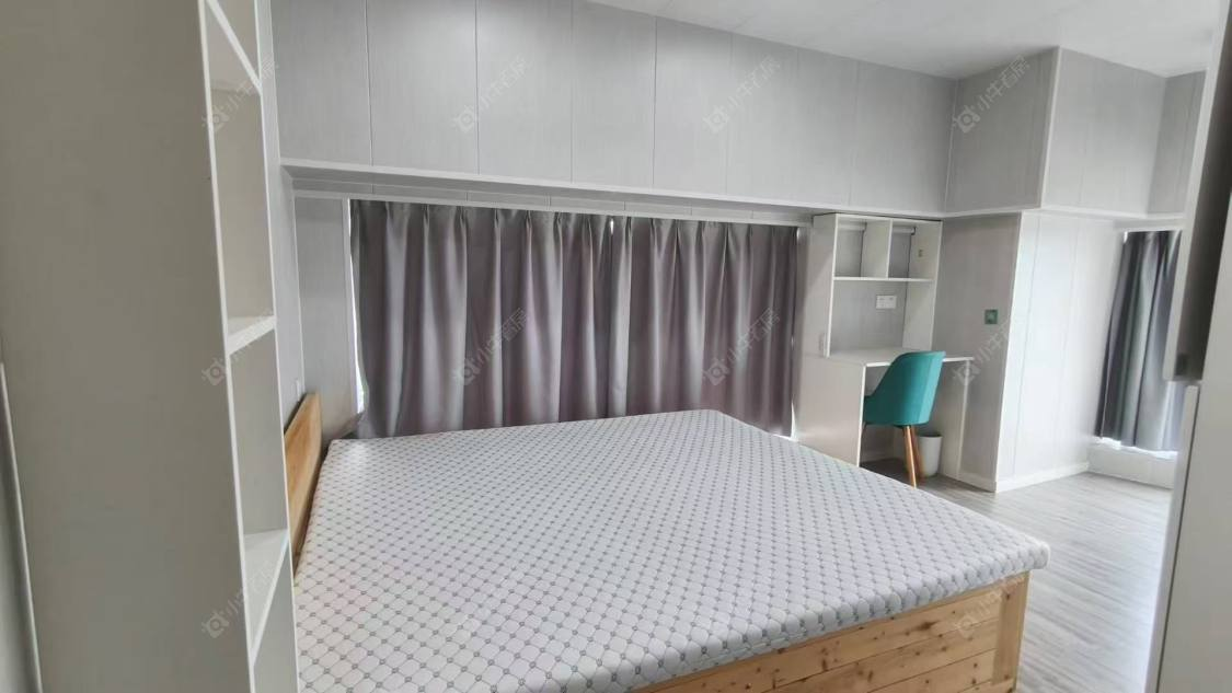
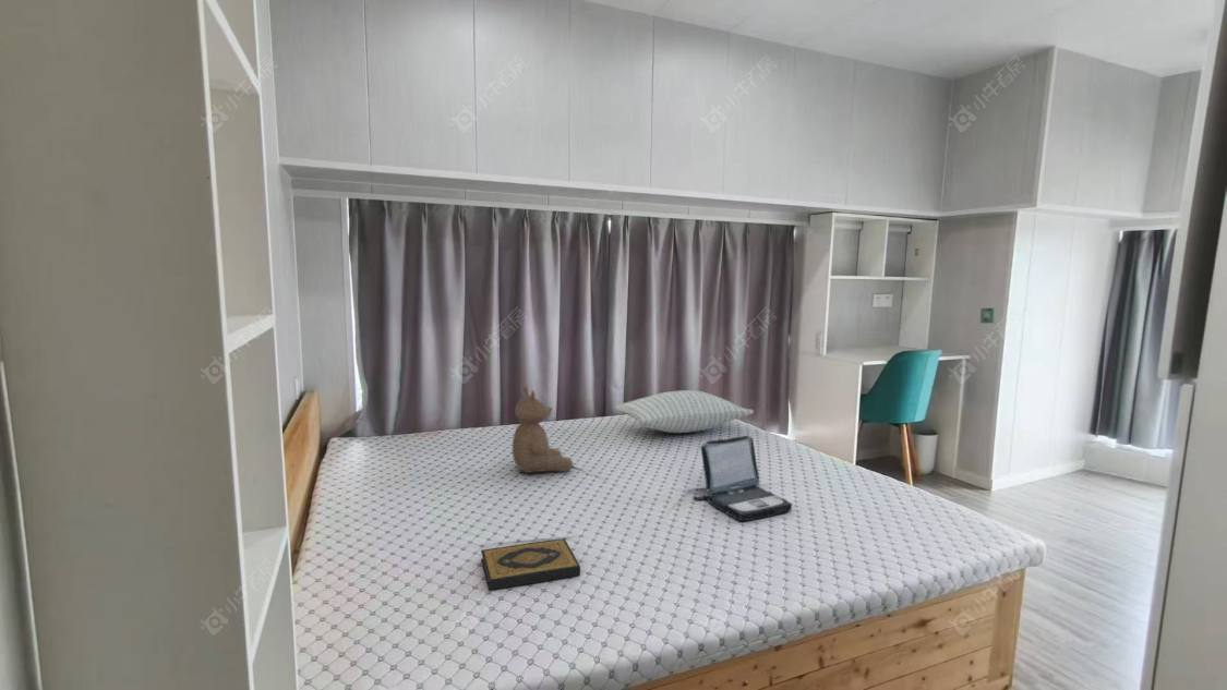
+ laptop (743, 475)
+ hardback book (529, 562)
+ pillow (683, 411)
+ teddy bear (541, 428)
